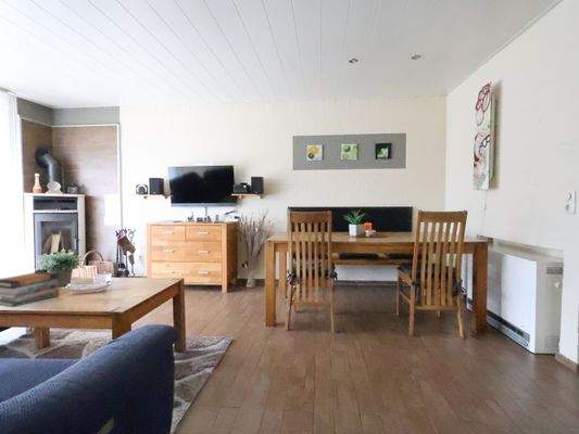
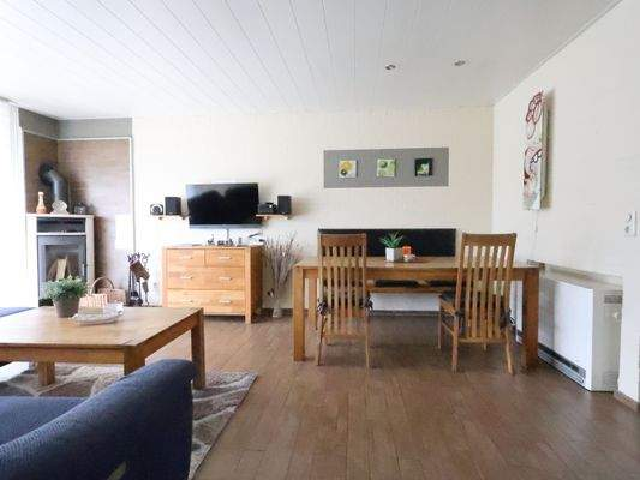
- book stack (27, 288)
